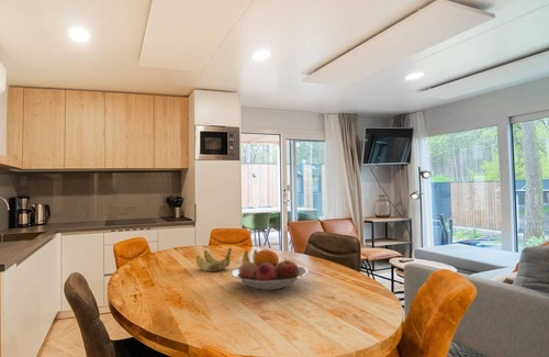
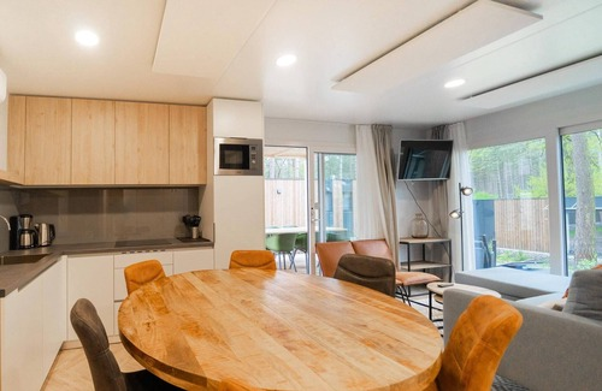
- banana (212, 257)
- fruit bowl (269, 267)
